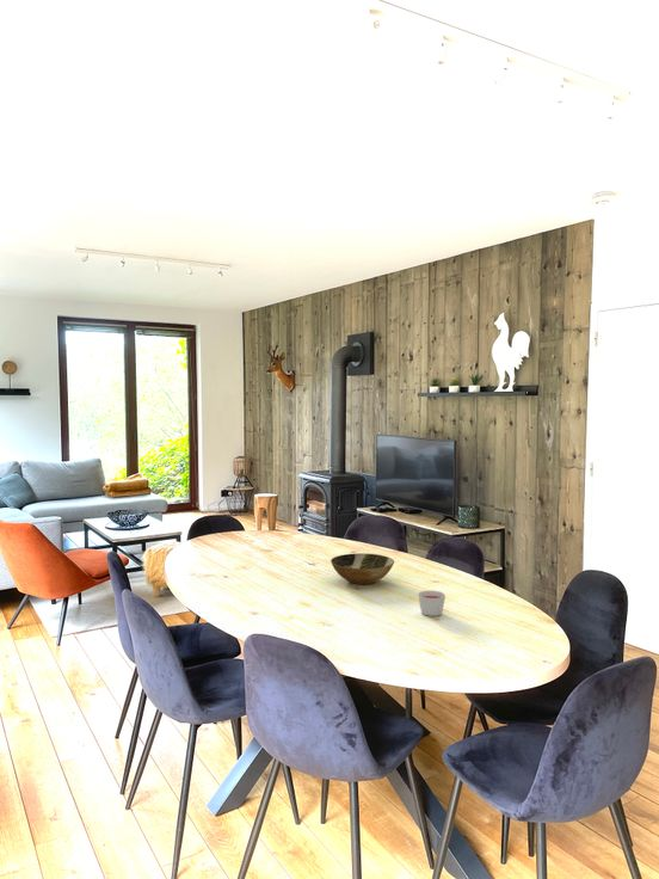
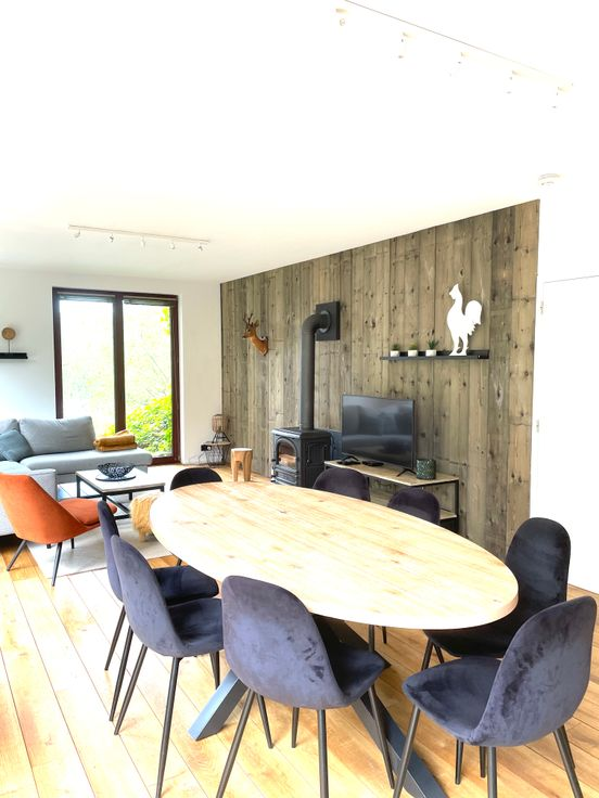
- candle (431, 603)
- bowl (362, 570)
